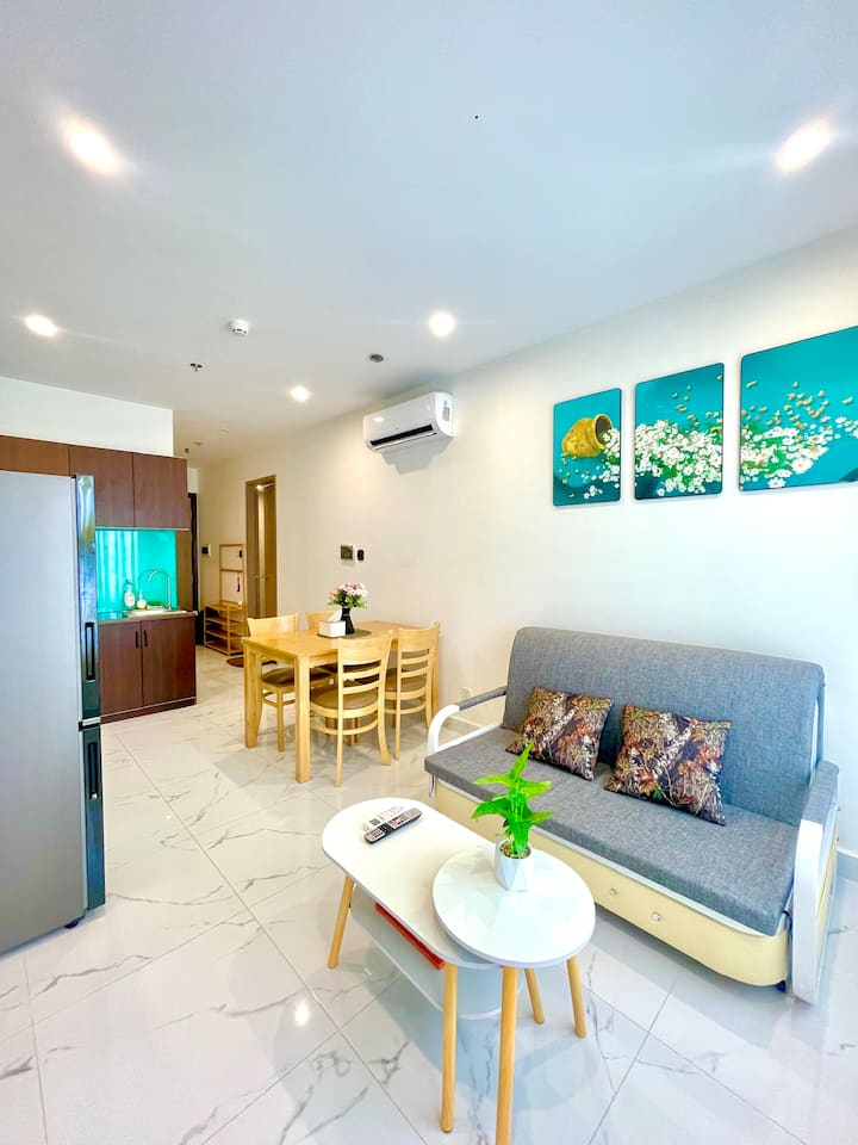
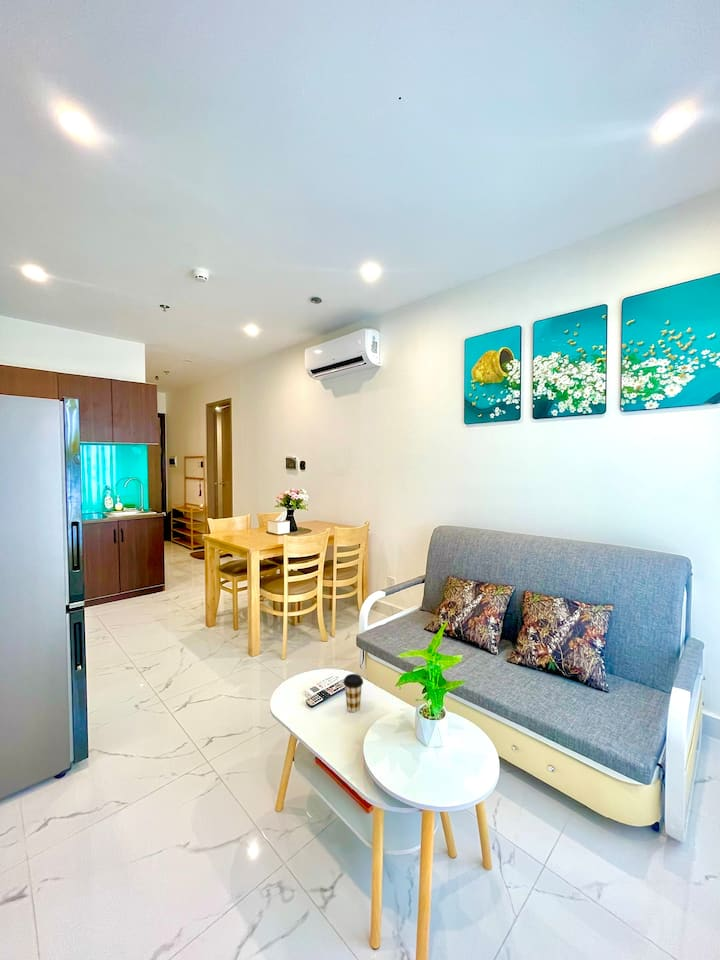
+ coffee cup (353, 693)
